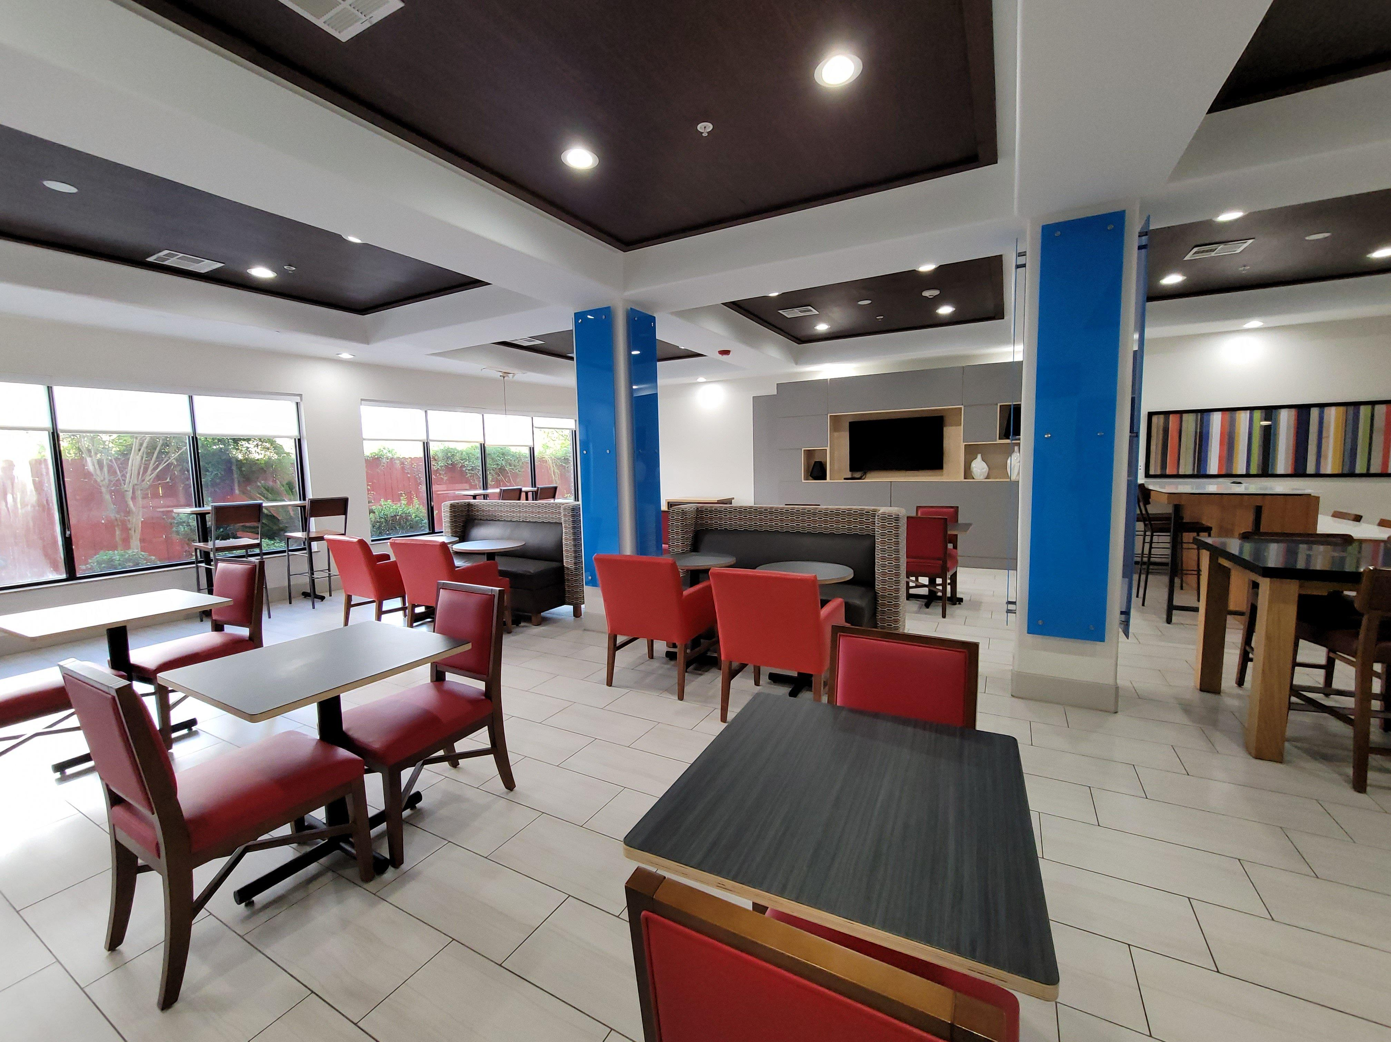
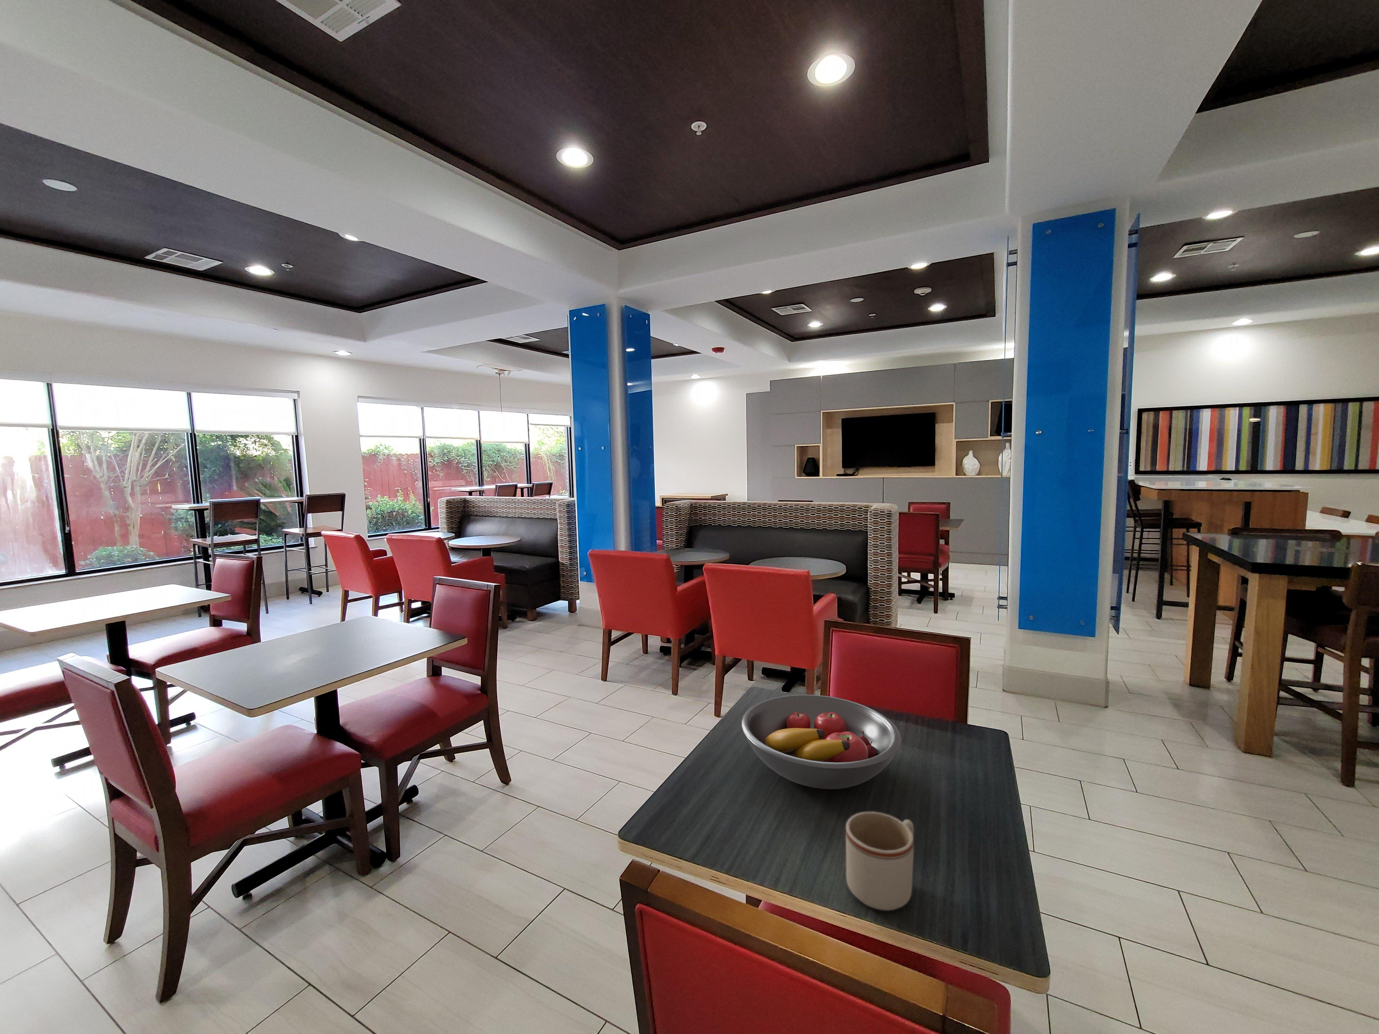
+ fruit bowl (819, 741)
+ mug (885, 857)
